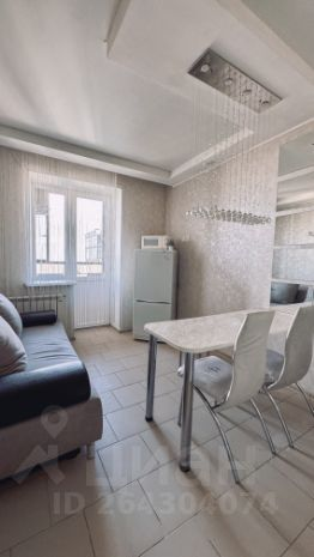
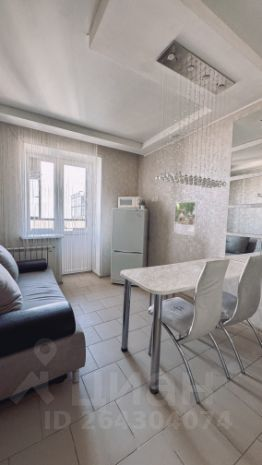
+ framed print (184, 218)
